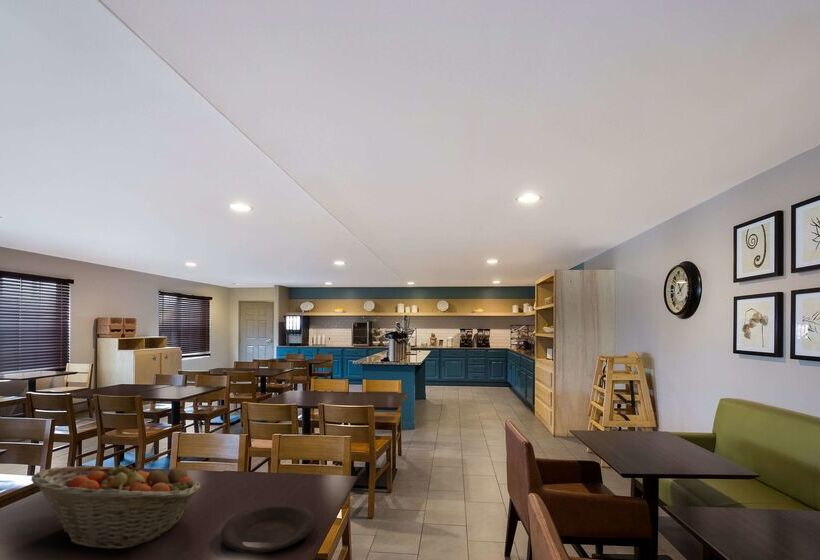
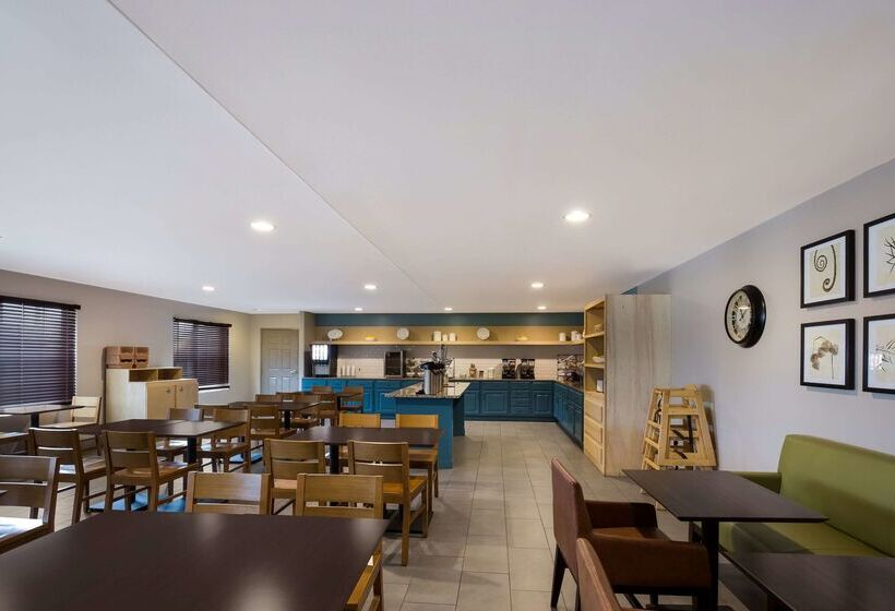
- plate (269, 529)
- fruit basket (120, 493)
